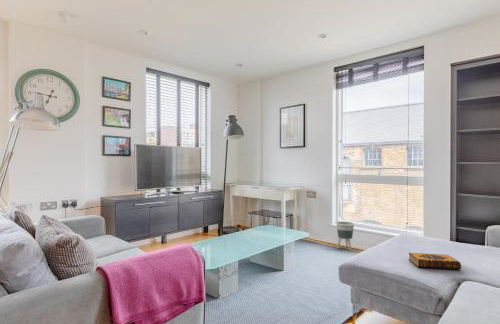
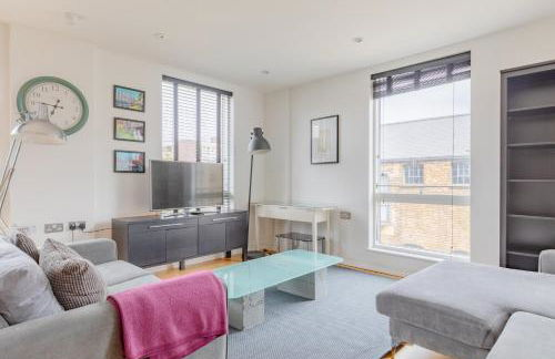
- hardback book (433, 260)
- planter (345, 235)
